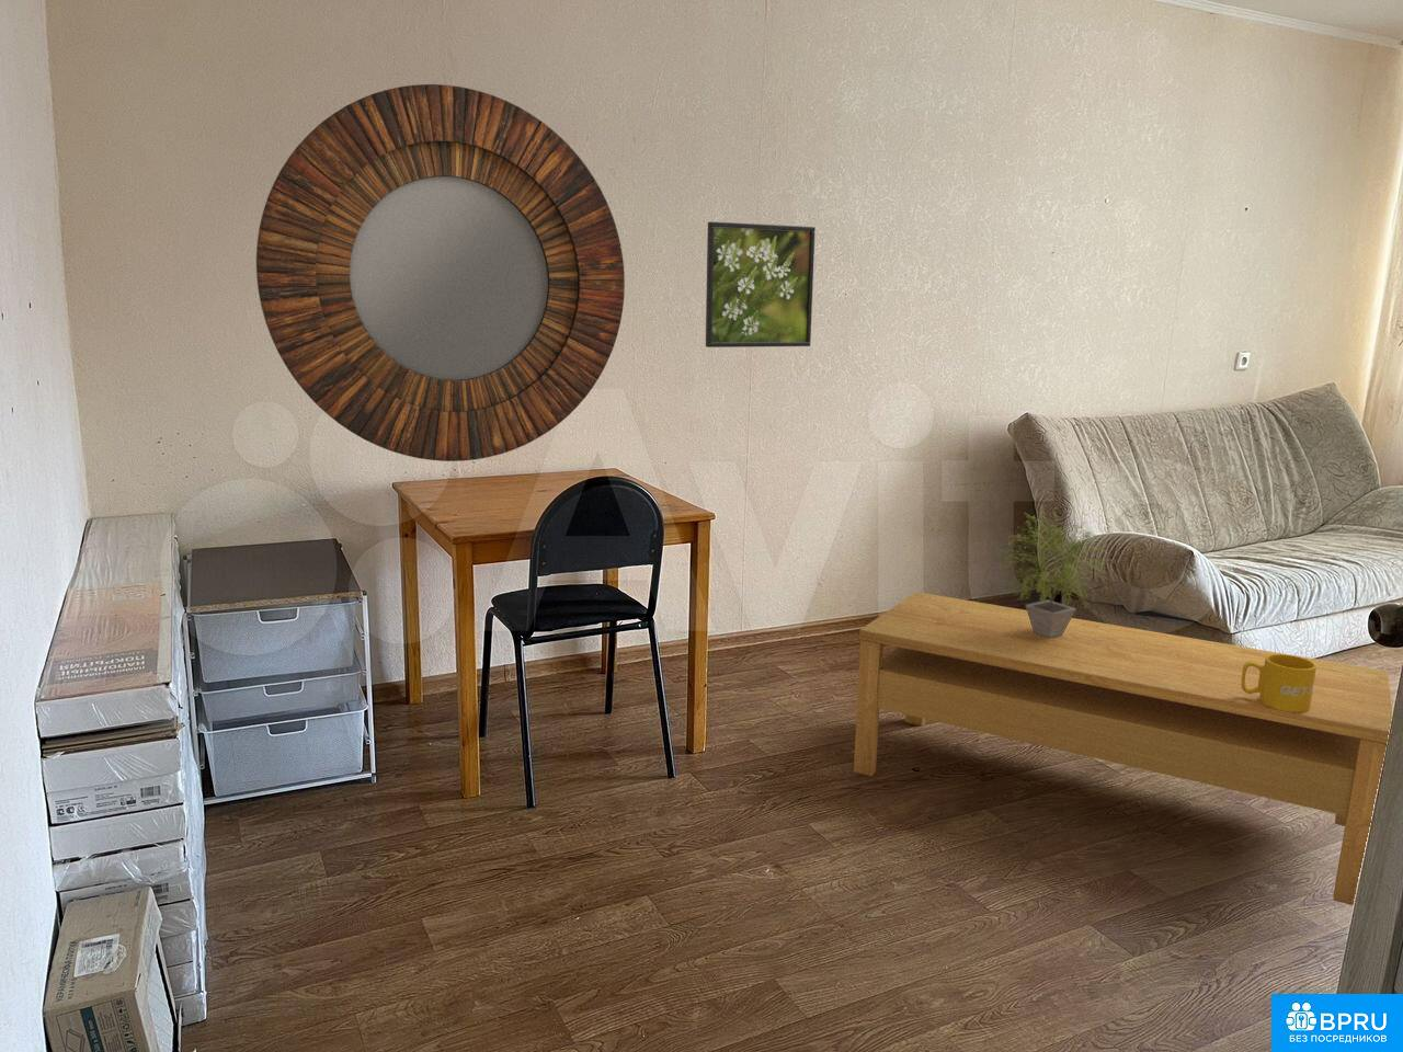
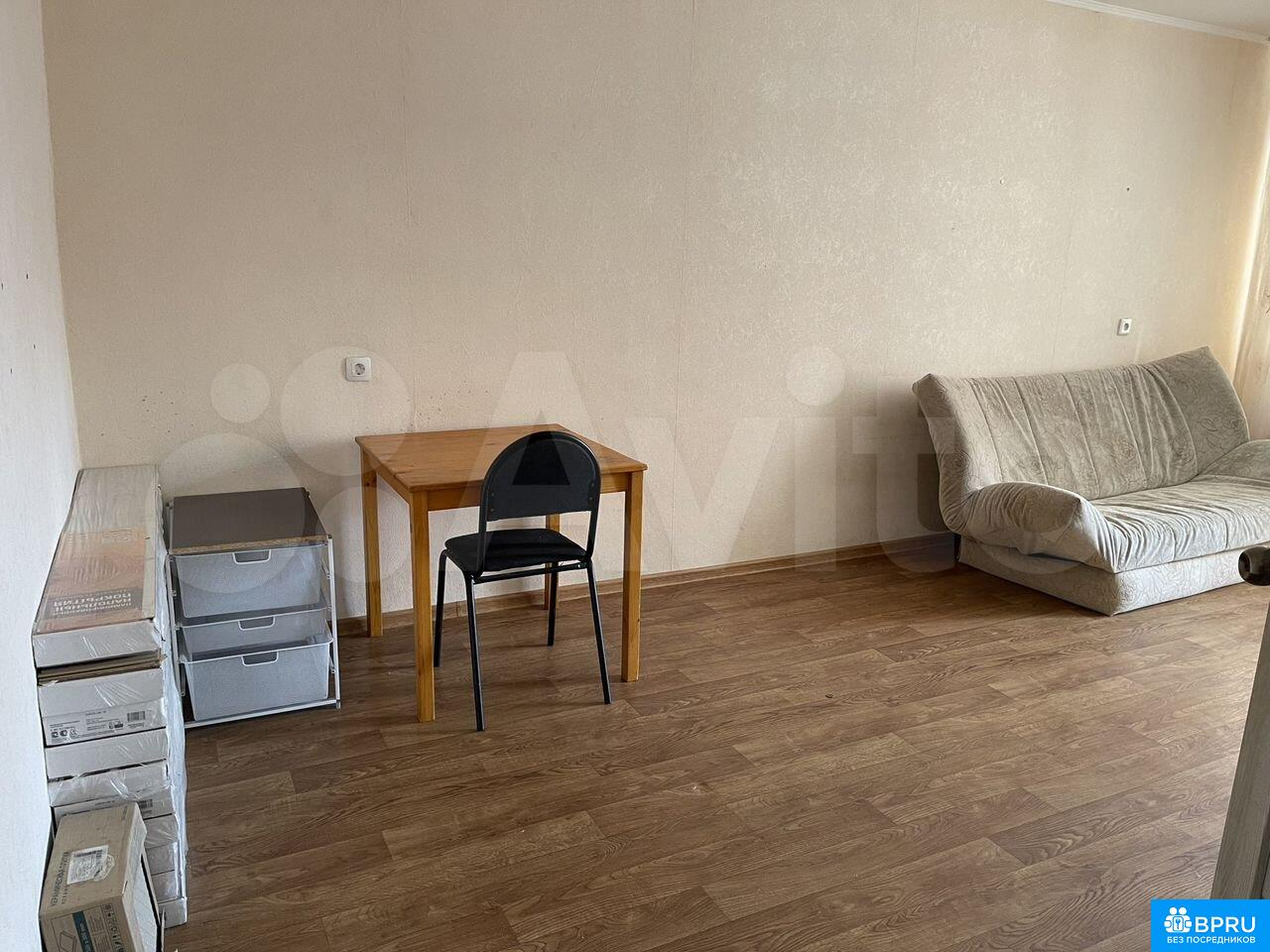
- mug (1277, 680)
- potted plant (1055, 572)
- home mirror (453, 280)
- coffee table (1103, 724)
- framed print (761, 286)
